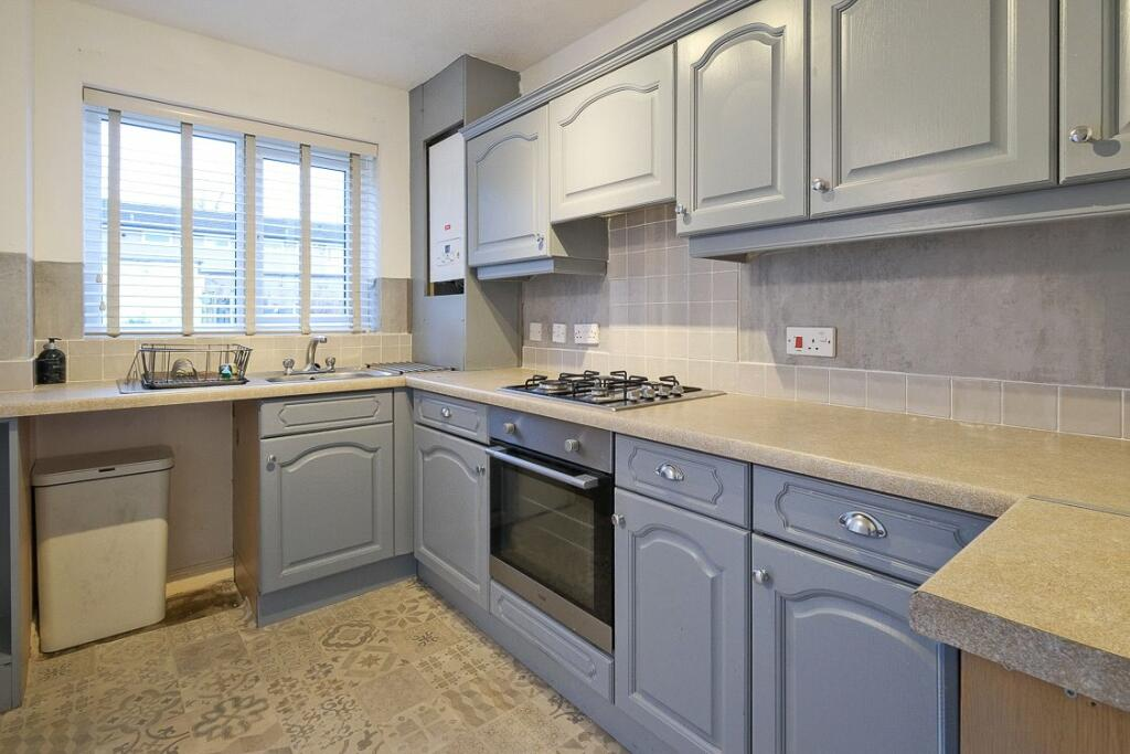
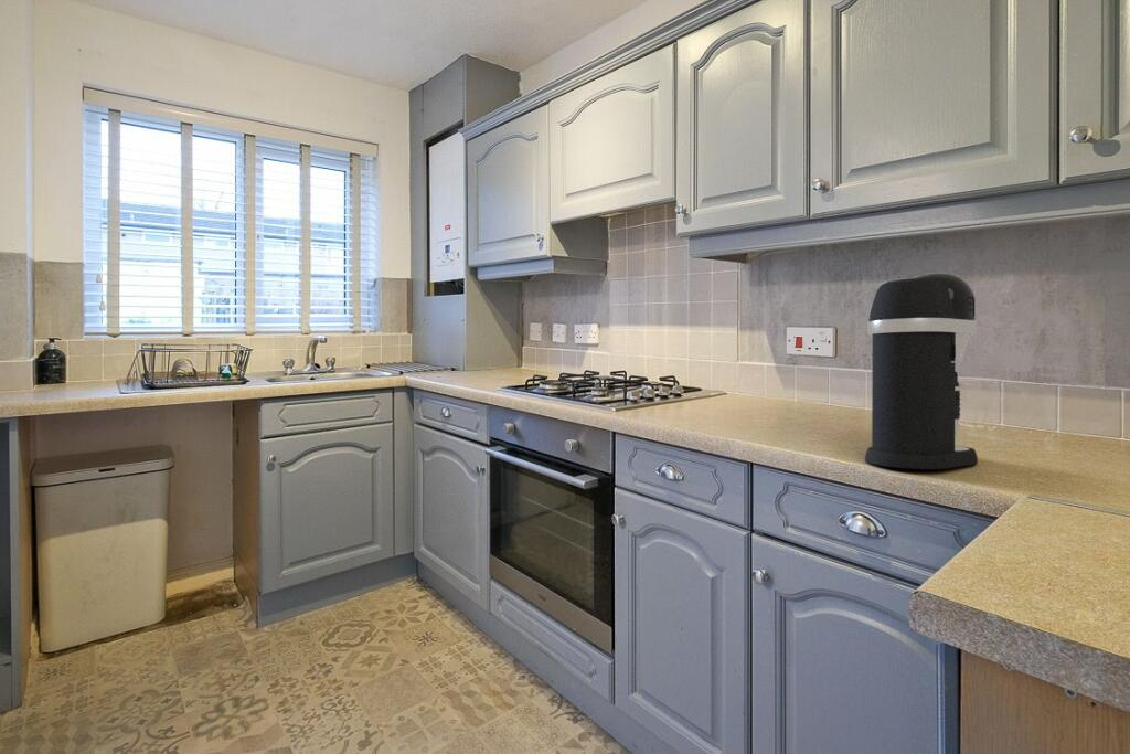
+ coffee maker (920, 367)
